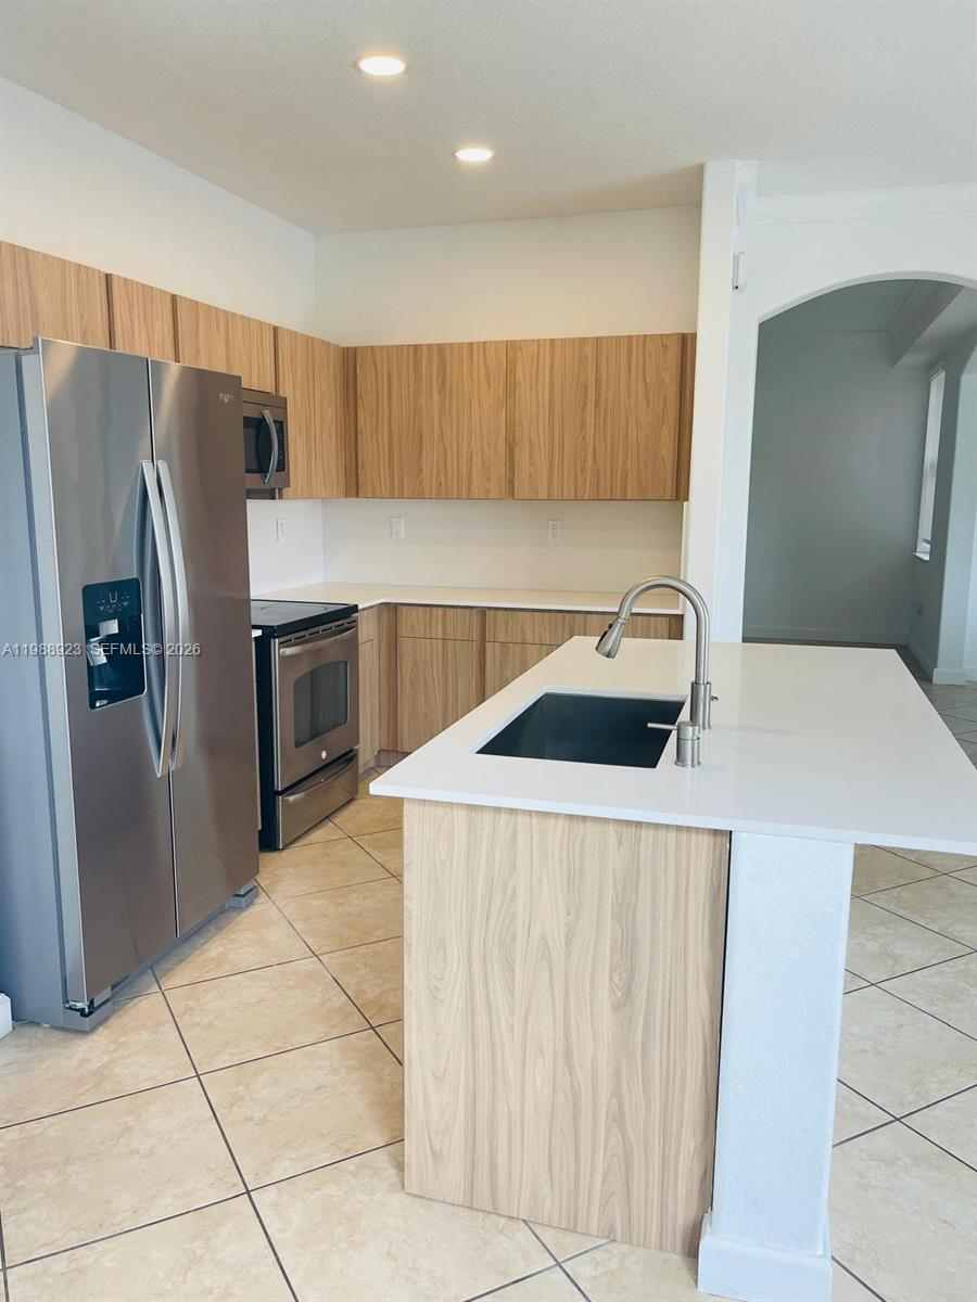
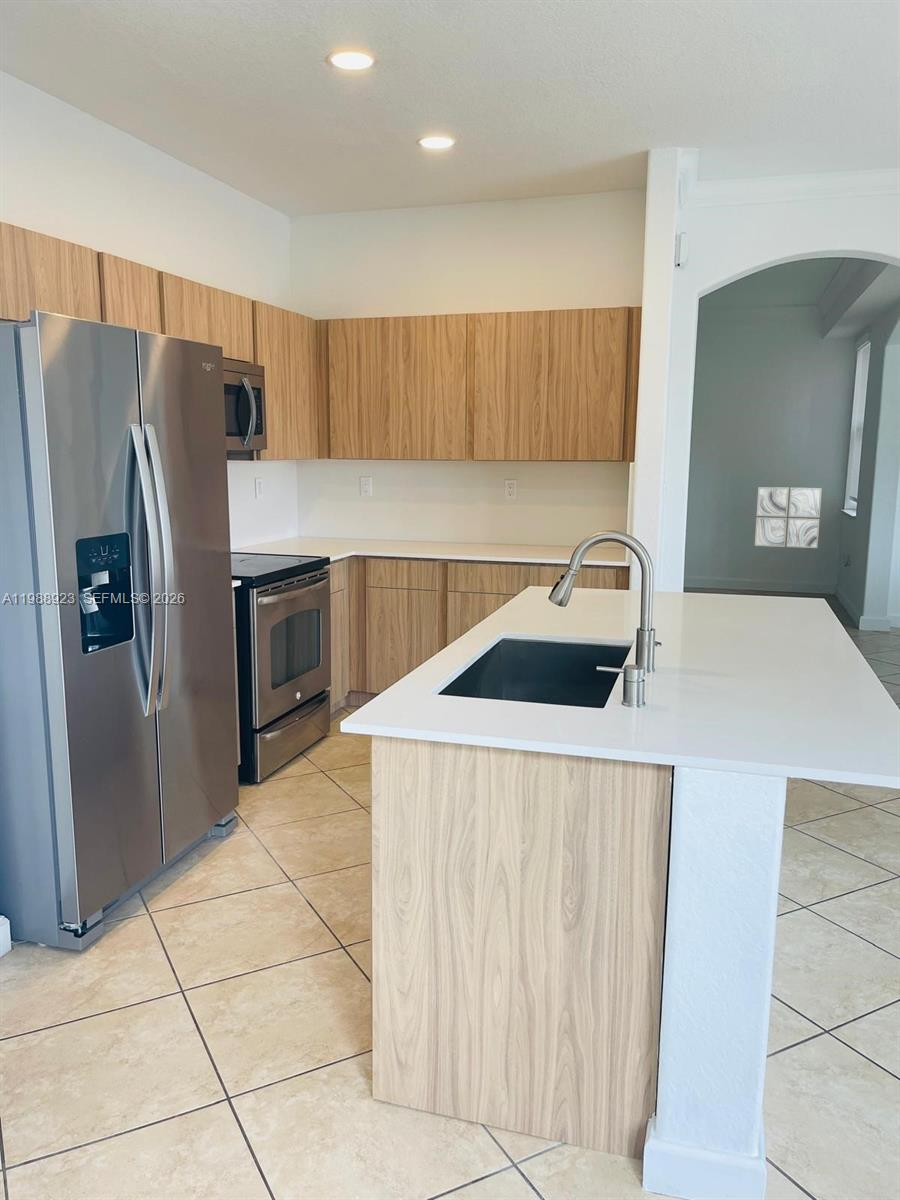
+ wall art (788, 518)
